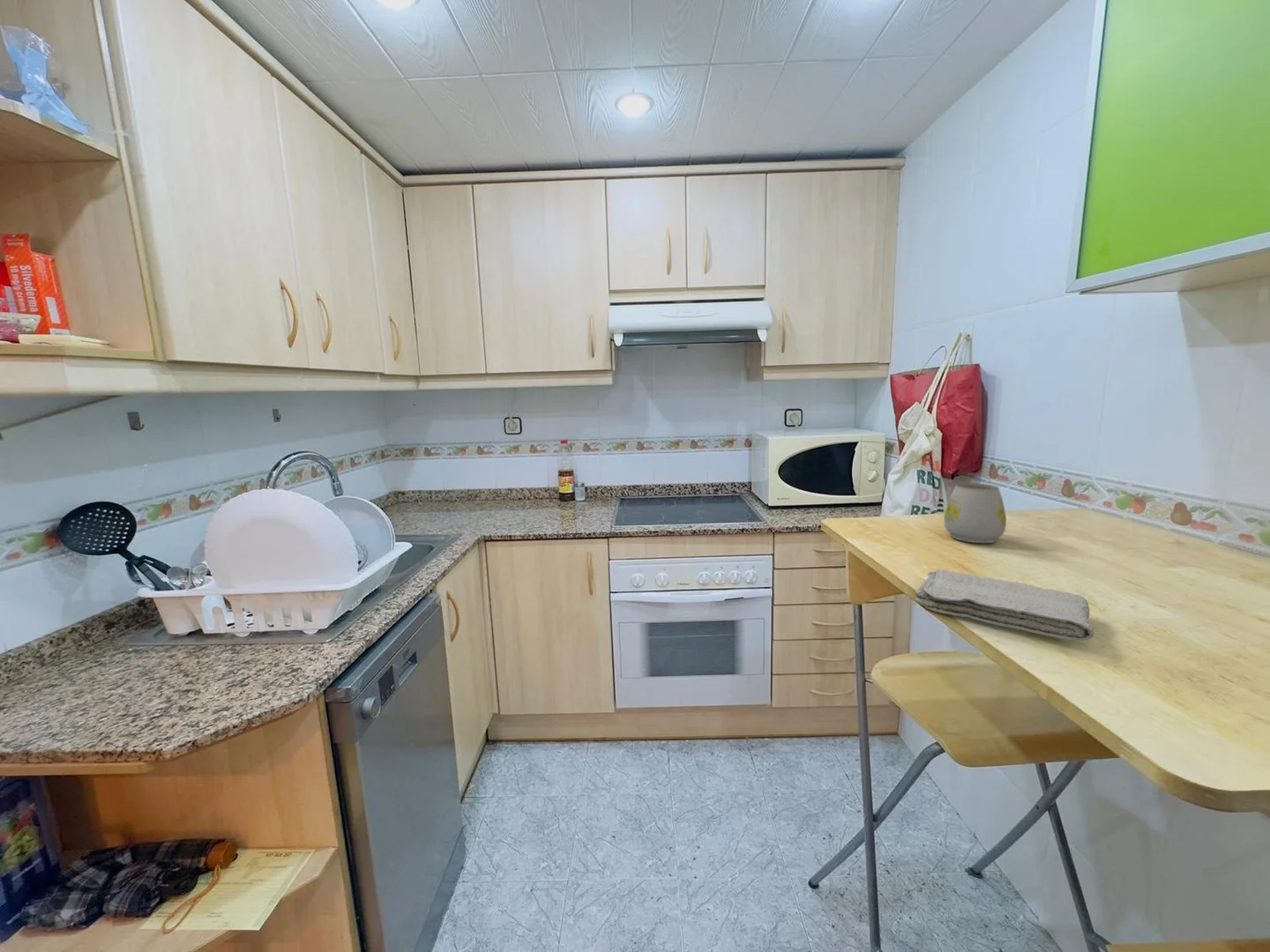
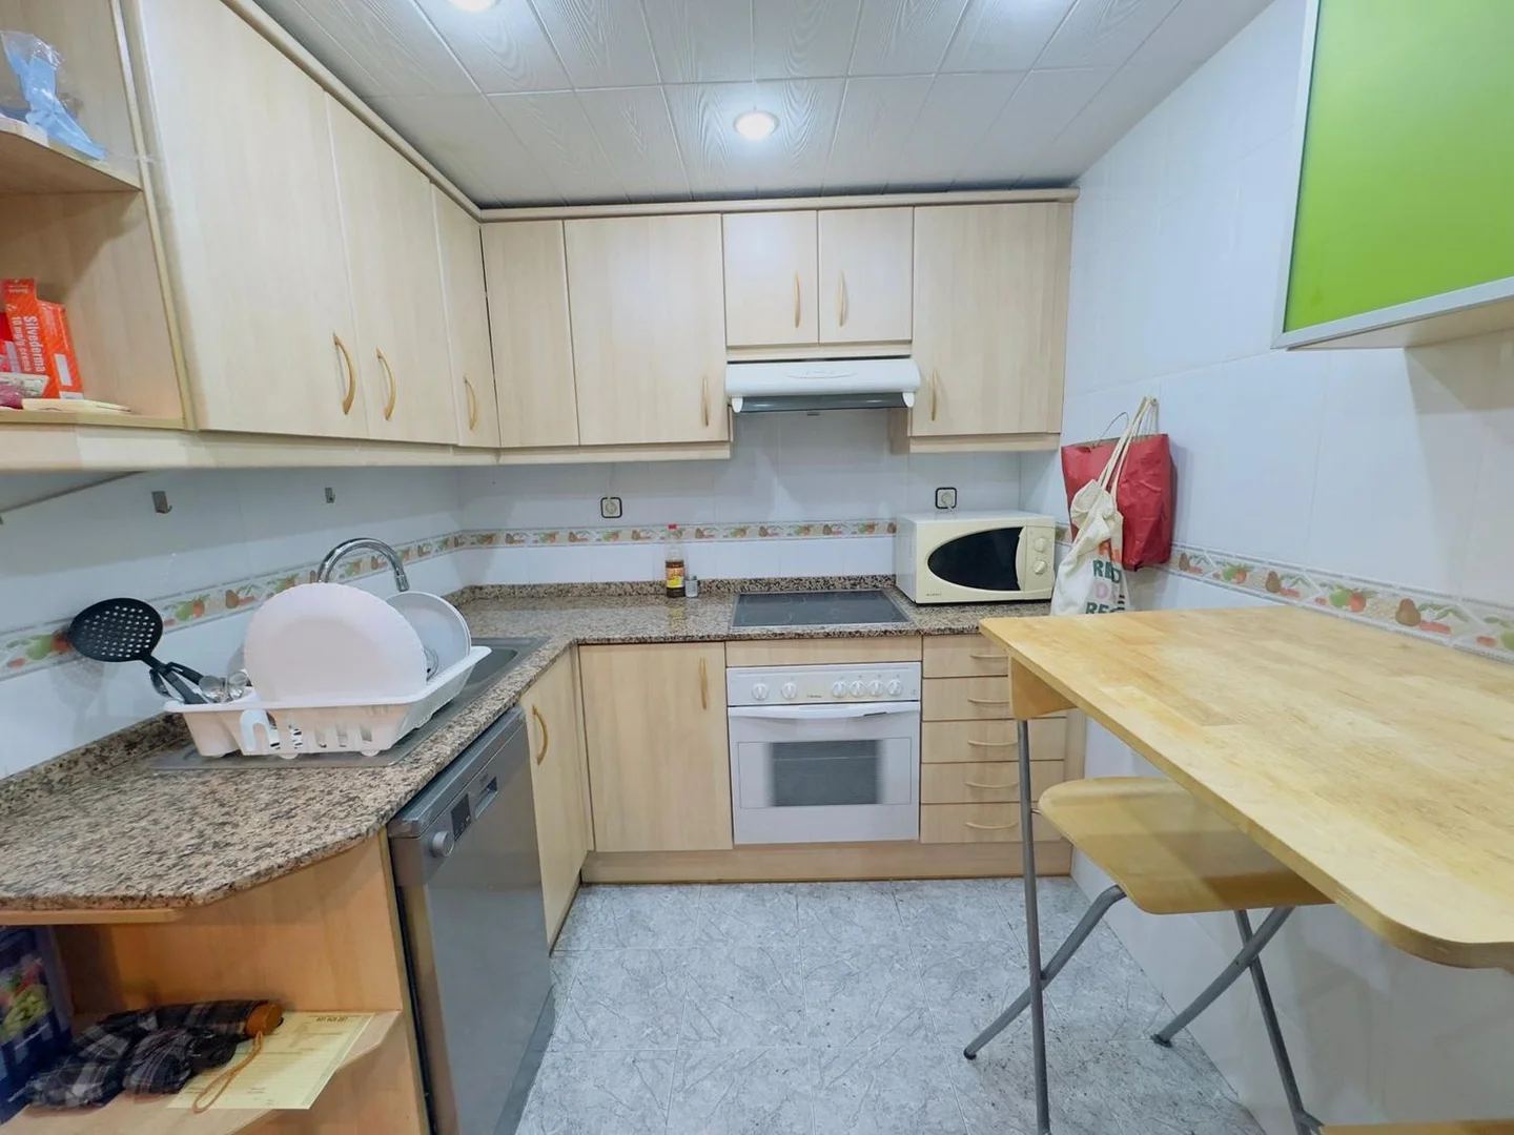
- mug (974, 510)
- washcloth (998, 599)
